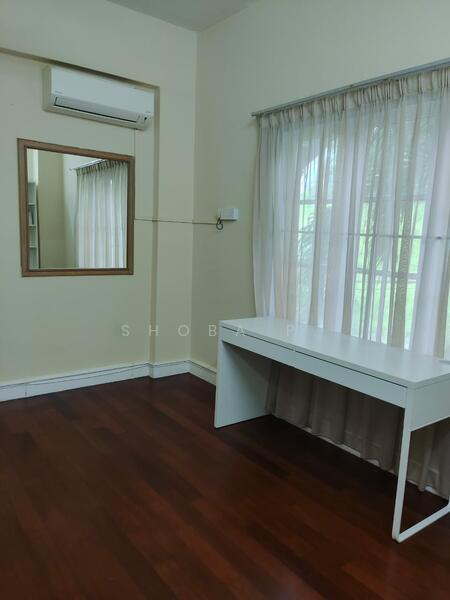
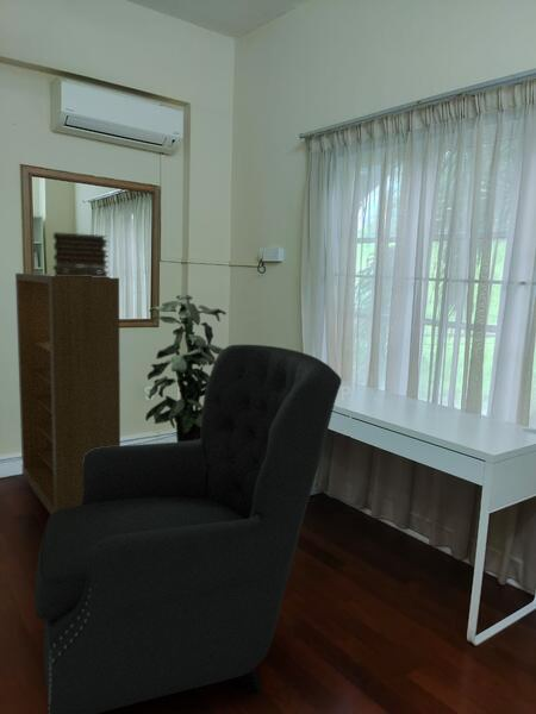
+ indoor plant (186, 381)
+ chair (188, 503)
+ bookshelf (66, 386)
+ book stack (80, 255)
